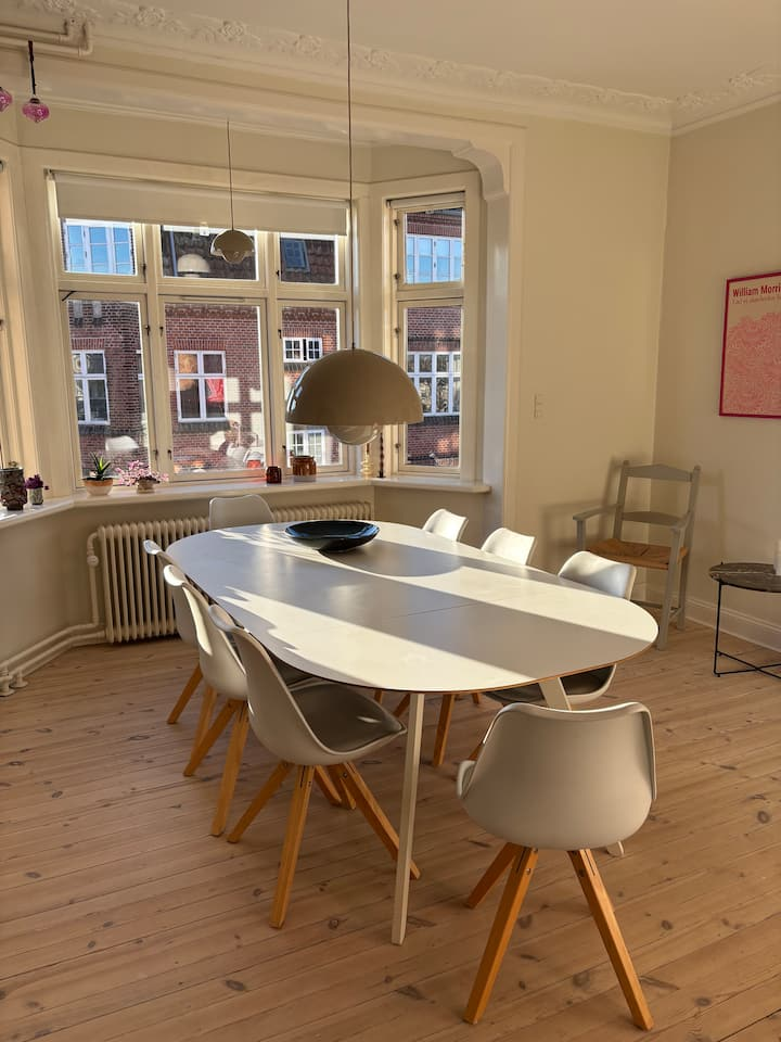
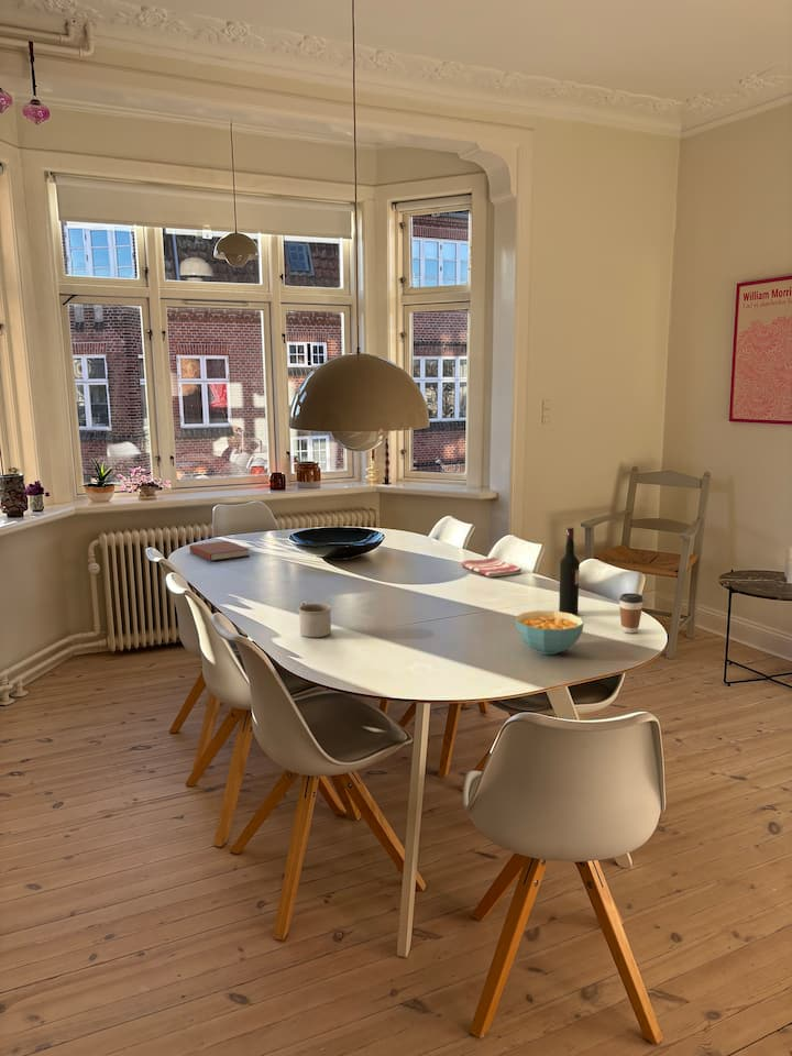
+ dish towel (491, 566)
+ coffee cup (630, 613)
+ wine bottle (569, 571)
+ mug (314, 618)
+ notebook (219, 550)
+ cereal bowl (548, 635)
